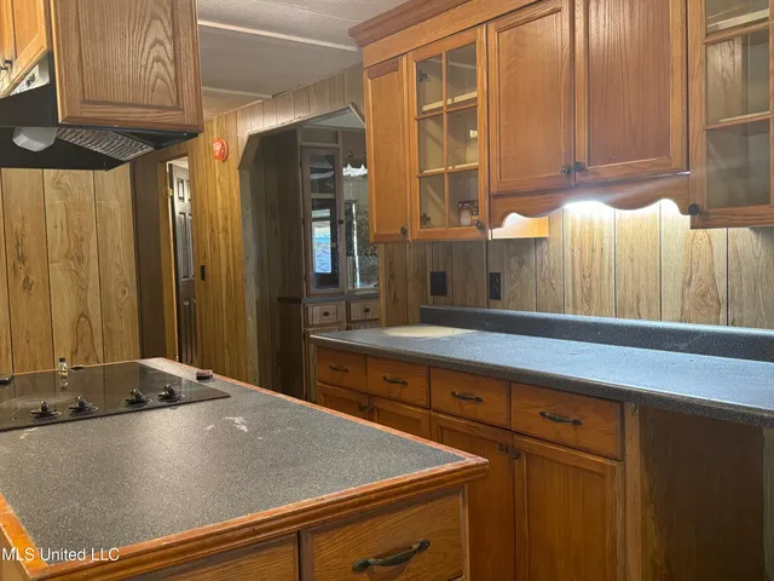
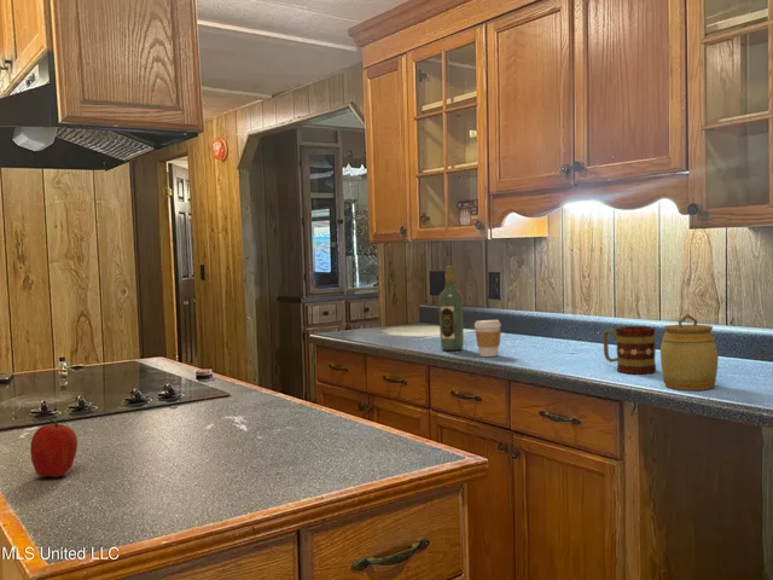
+ coffee cup (488, 337)
+ fruit (53, 446)
+ wine bottle (451, 307)
+ jar (687, 349)
+ mug (628, 348)
